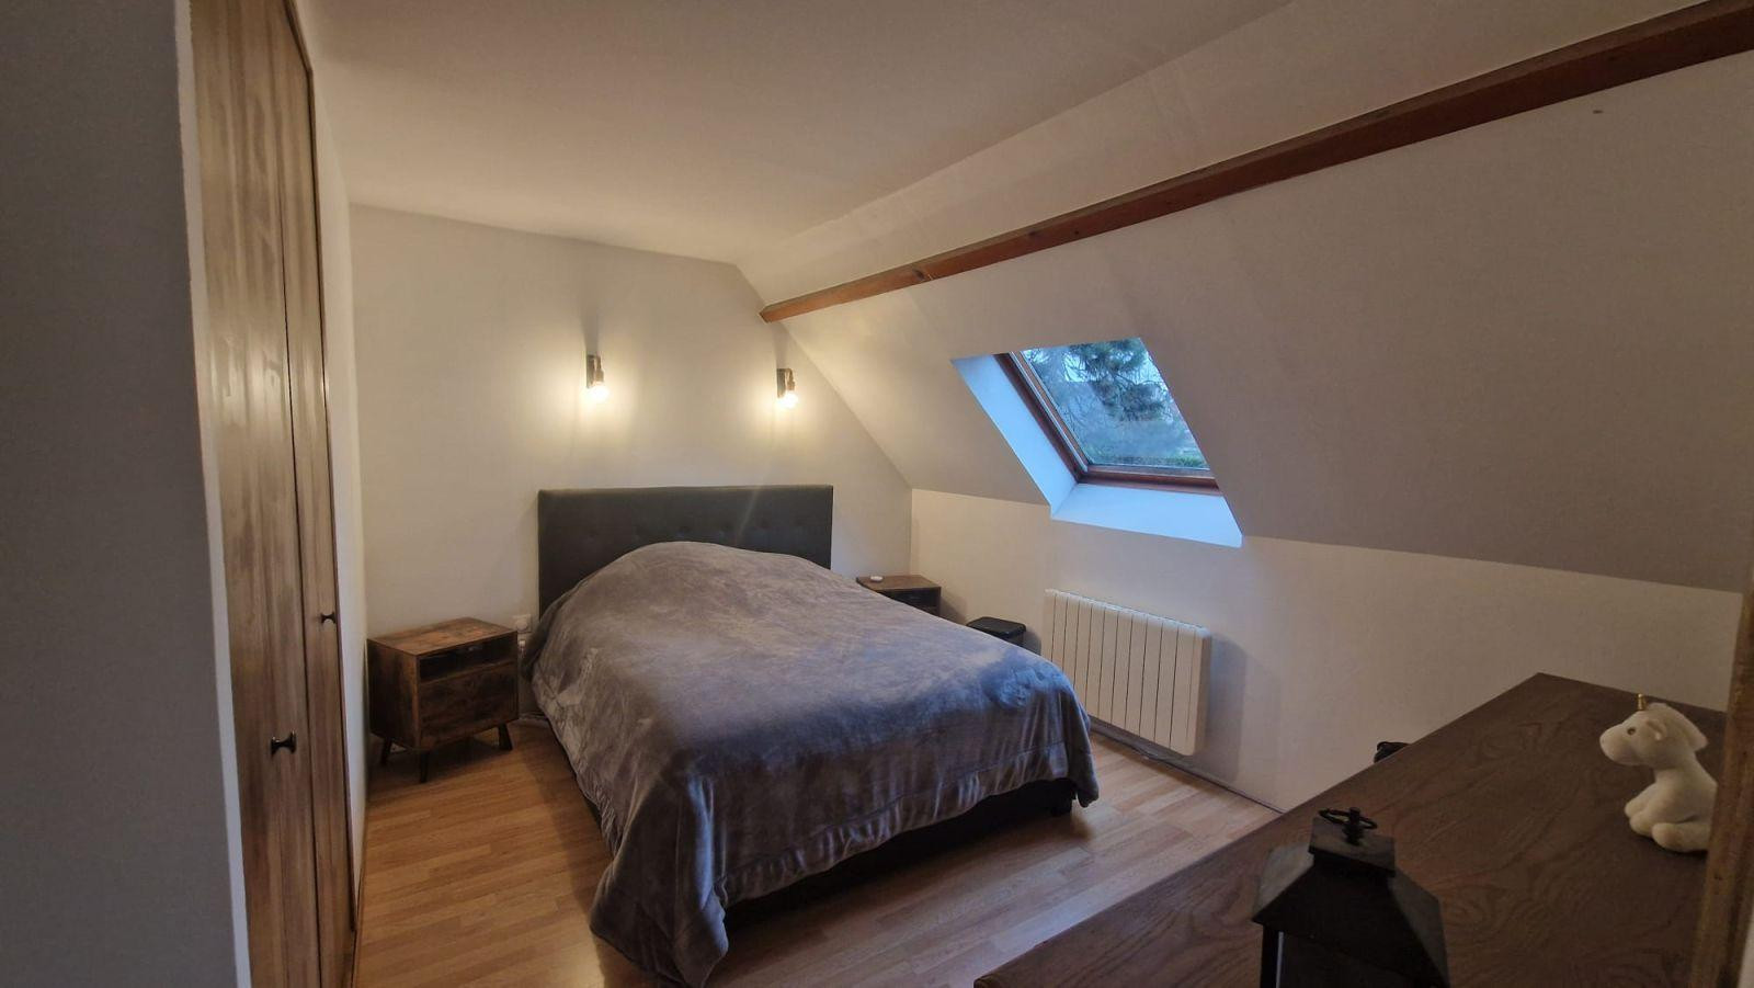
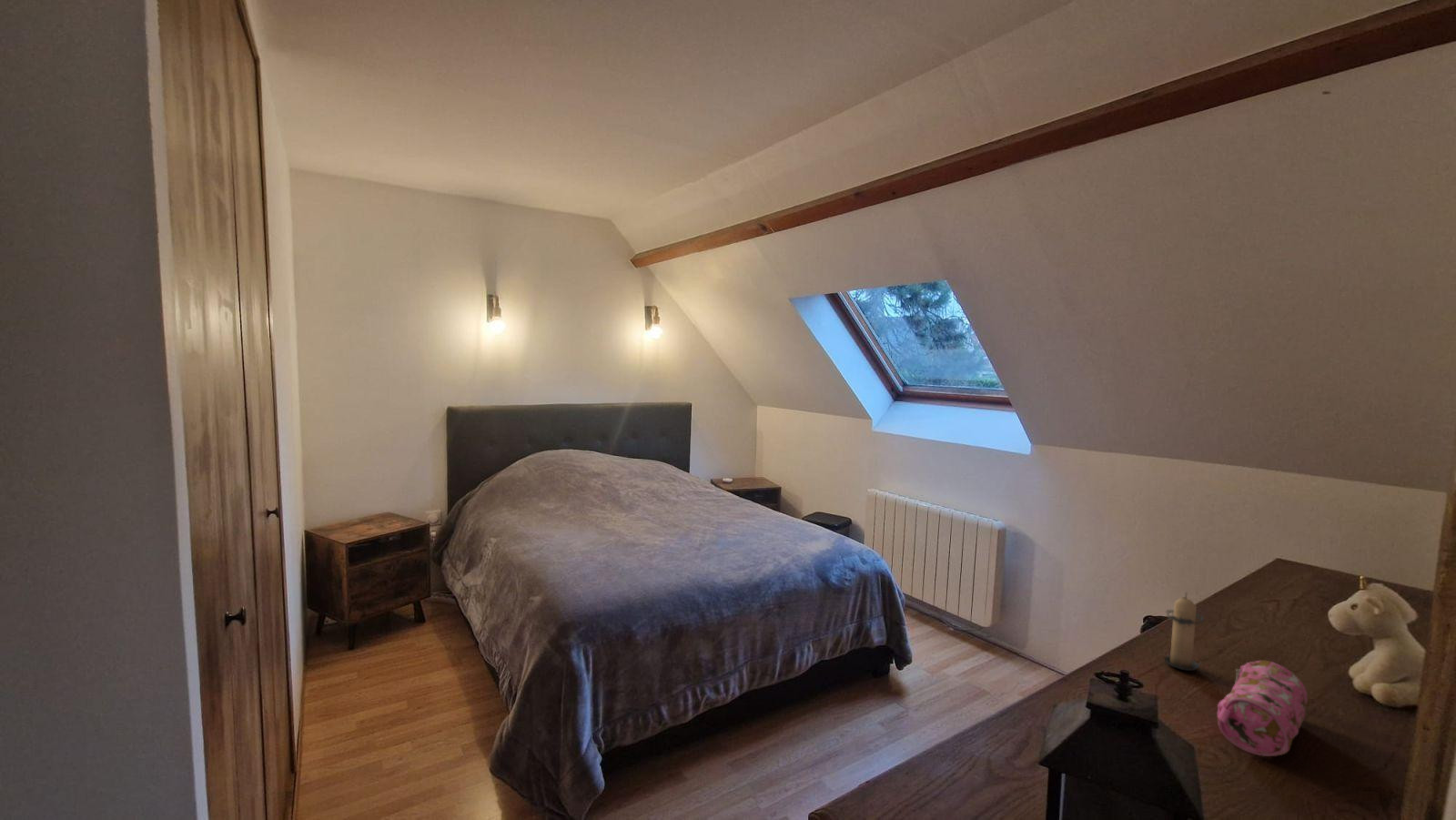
+ pencil case (1263, 705)
+ candle (1183, 629)
